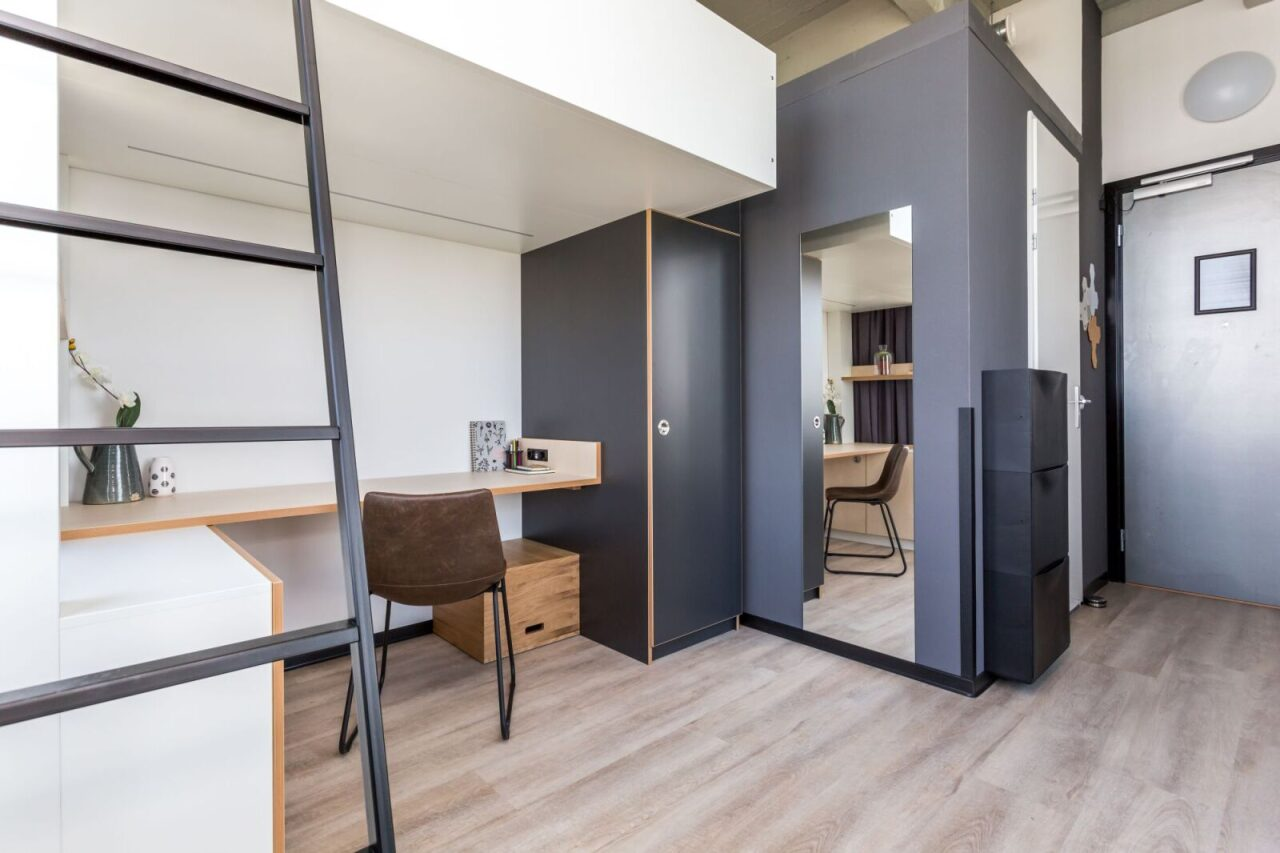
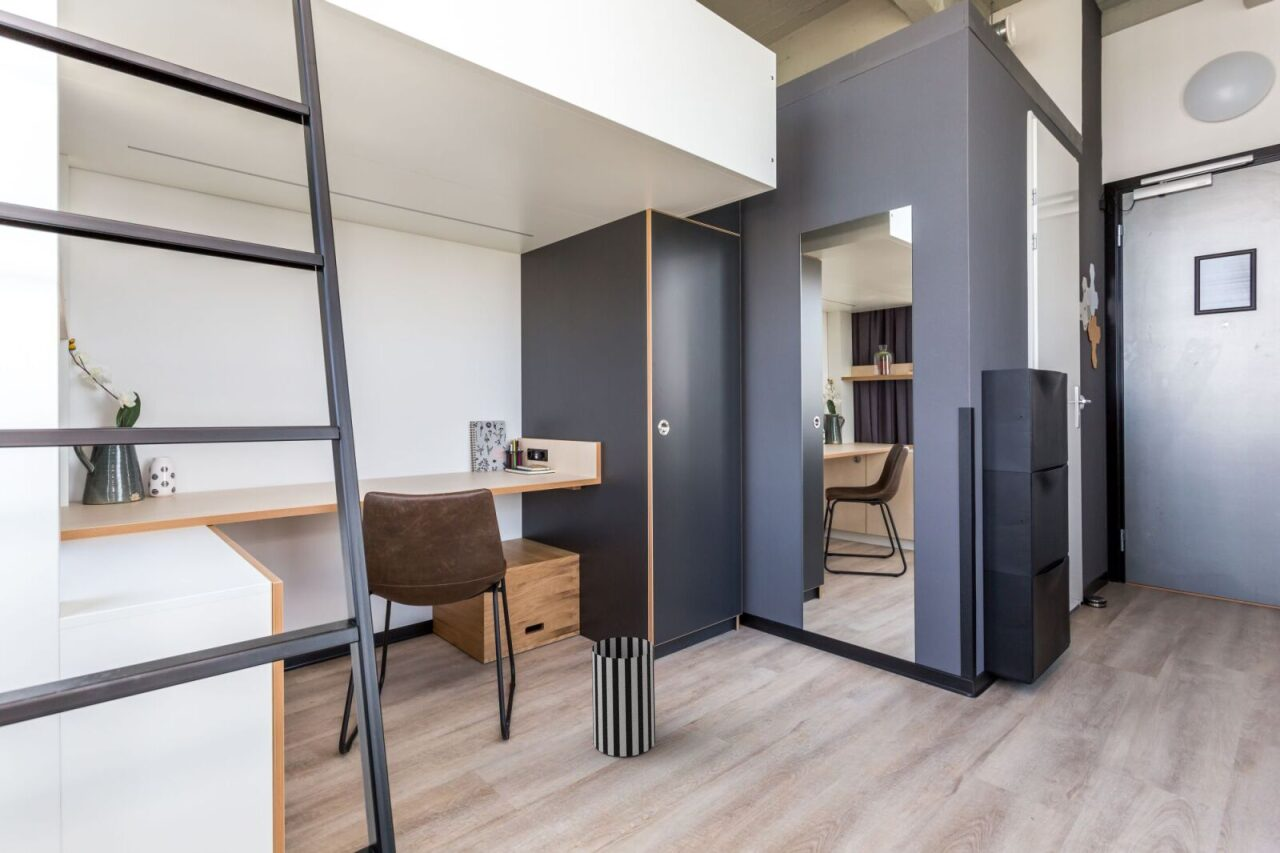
+ wastebasket (623, 693)
